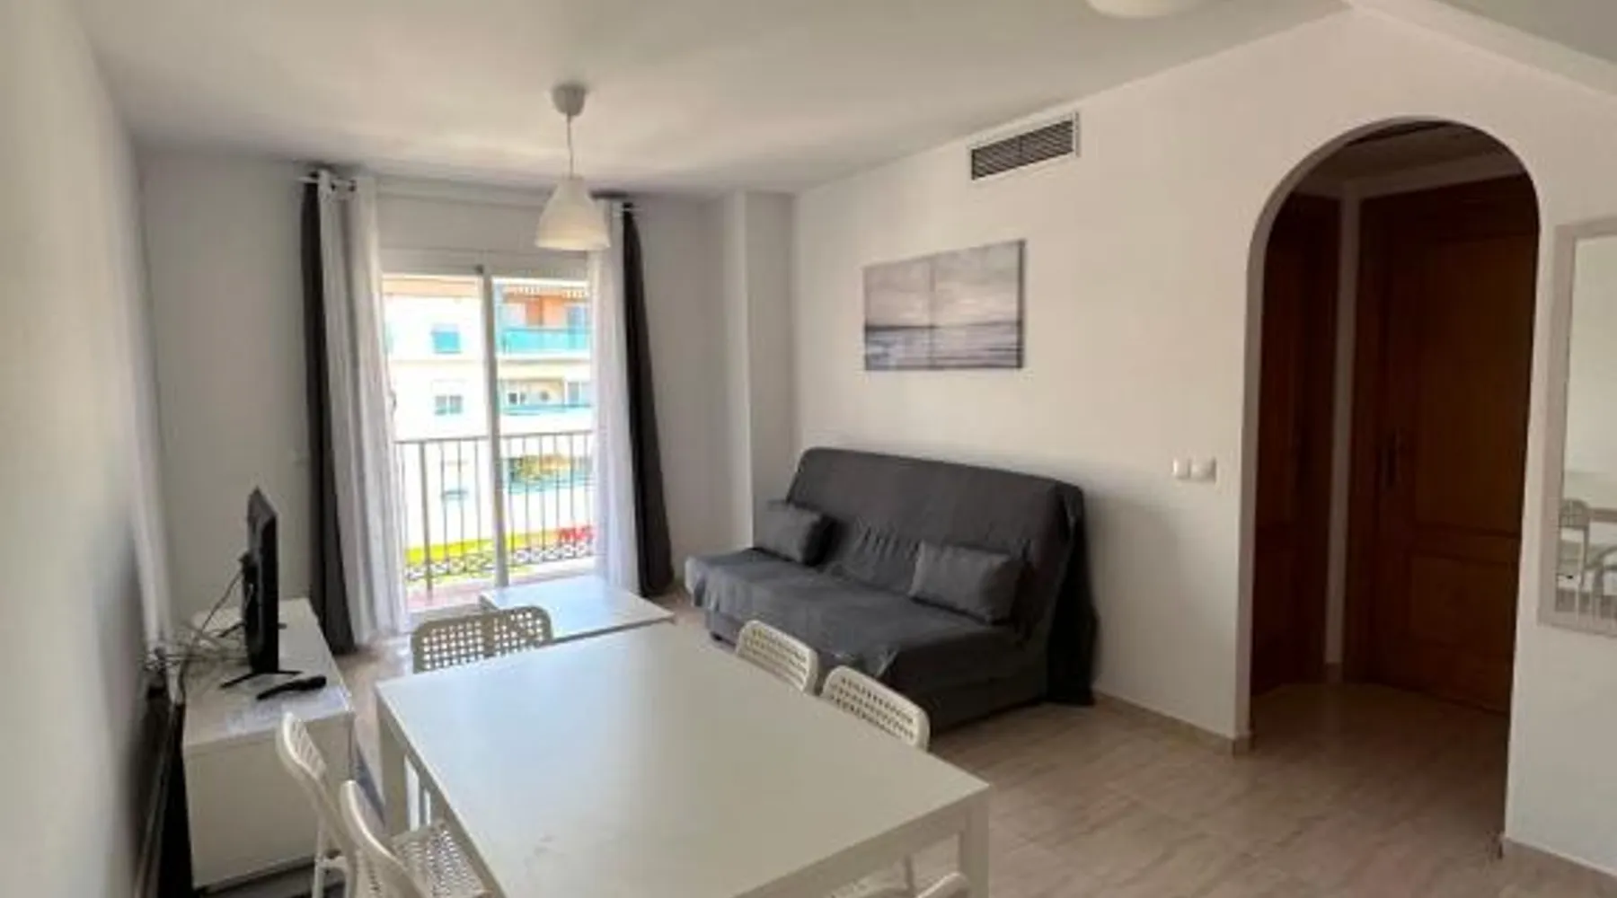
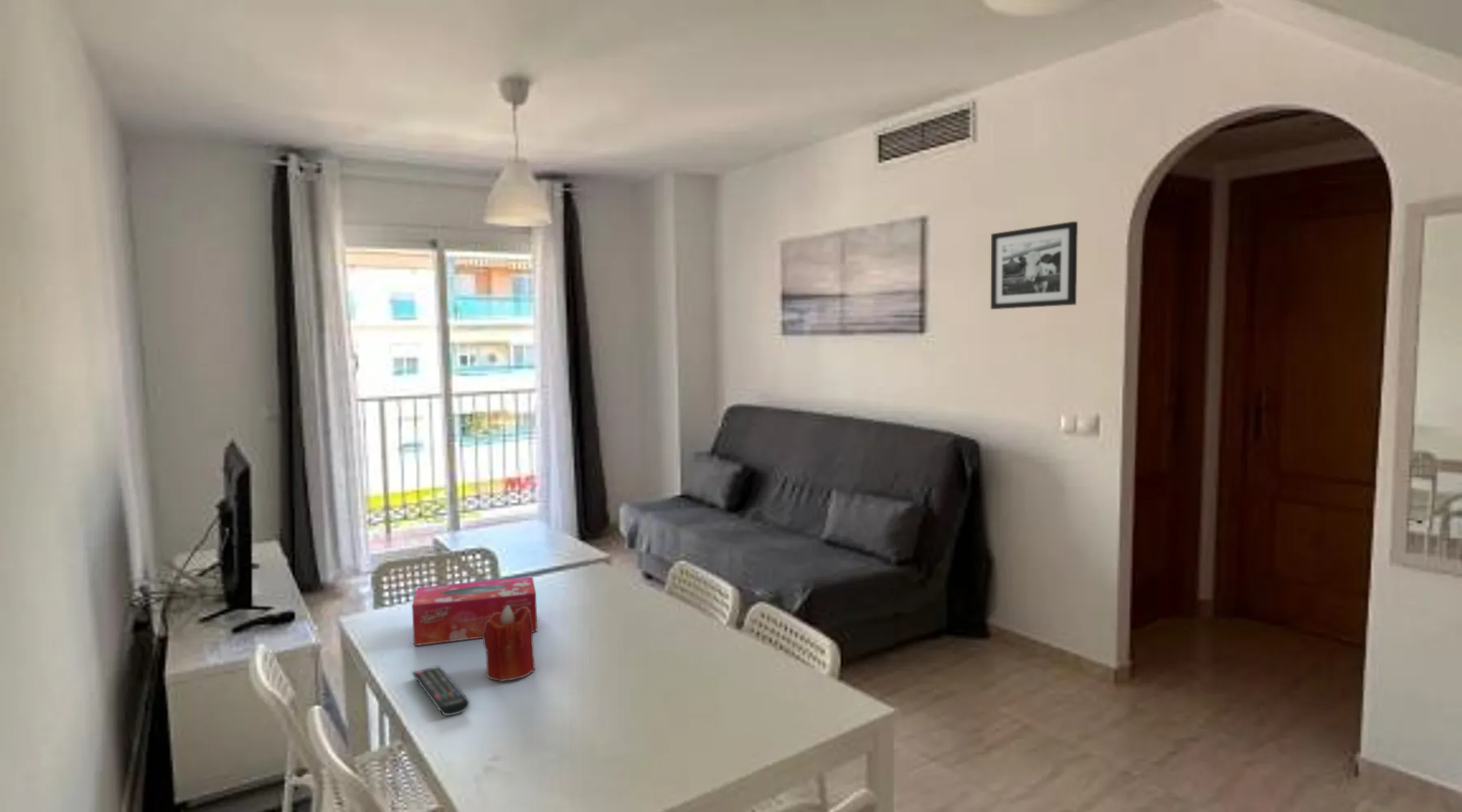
+ picture frame (1032, 267)
+ candle (508, 639)
+ tissue box (476, 609)
+ remote control (439, 689)
